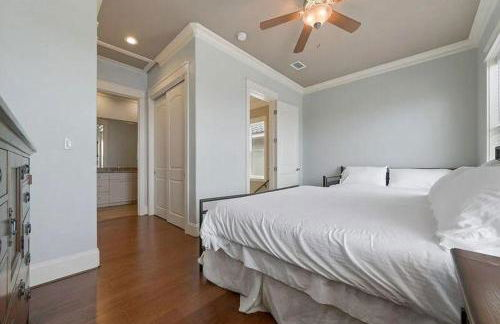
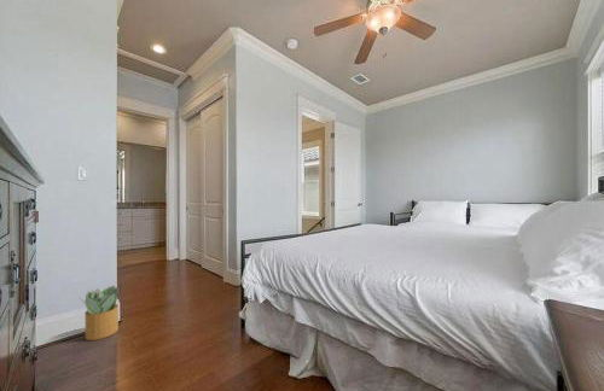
+ potted plant (99, 311)
